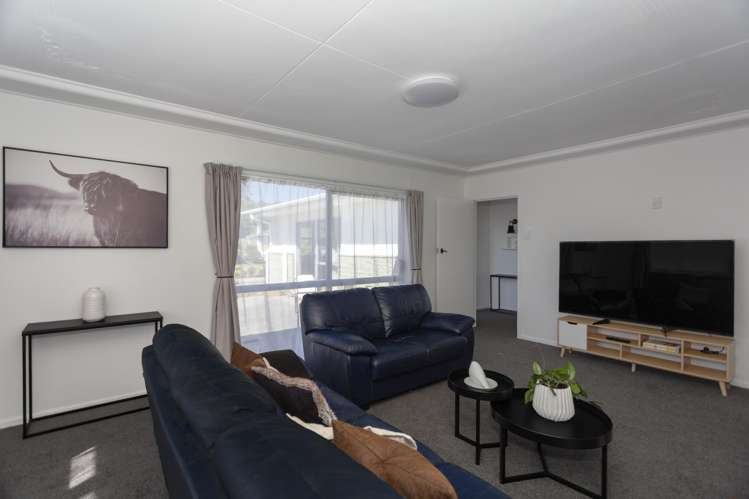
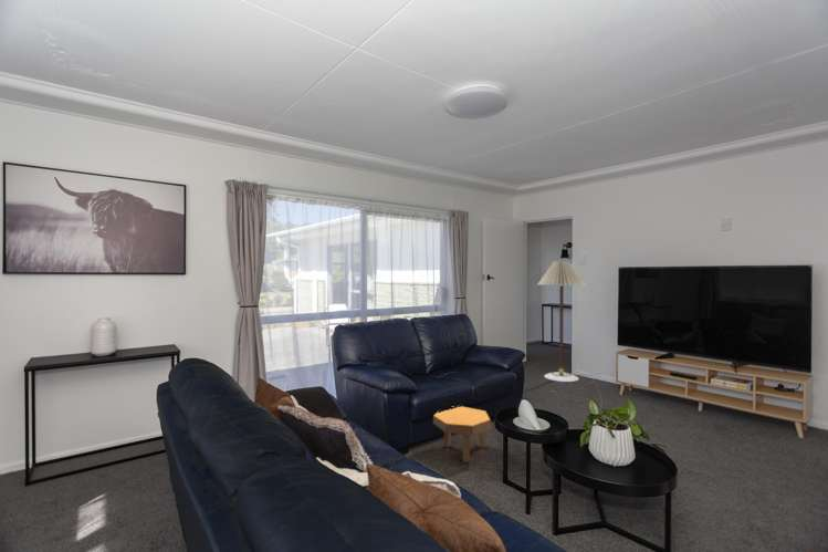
+ footstool (462, 431)
+ floor lamp (560, 319)
